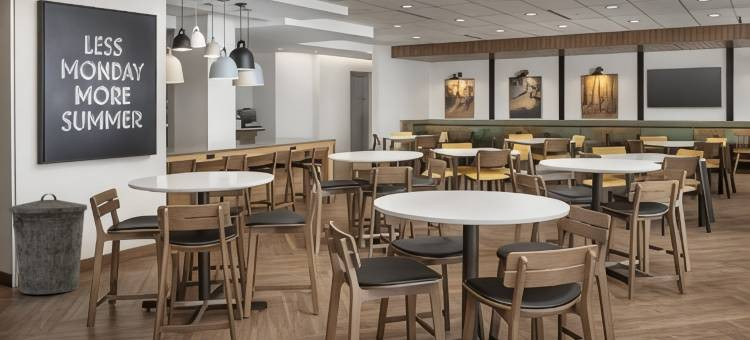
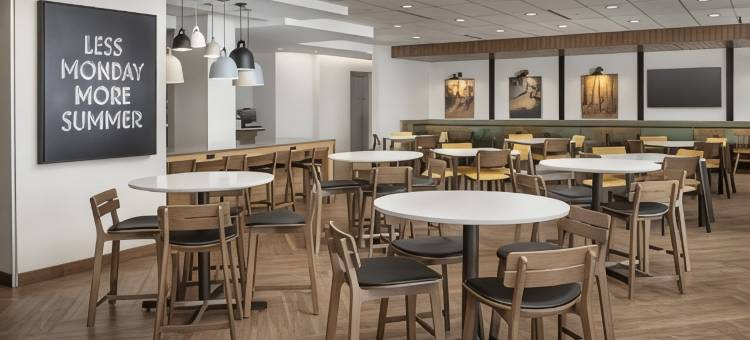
- trash can (49, 241)
